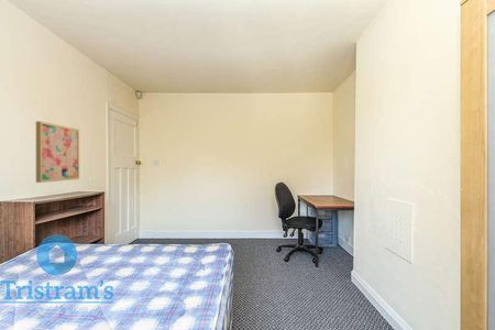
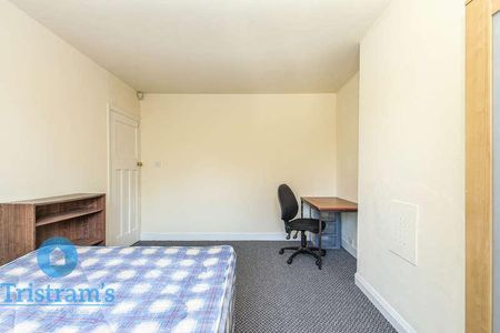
- wall art (59, 153)
